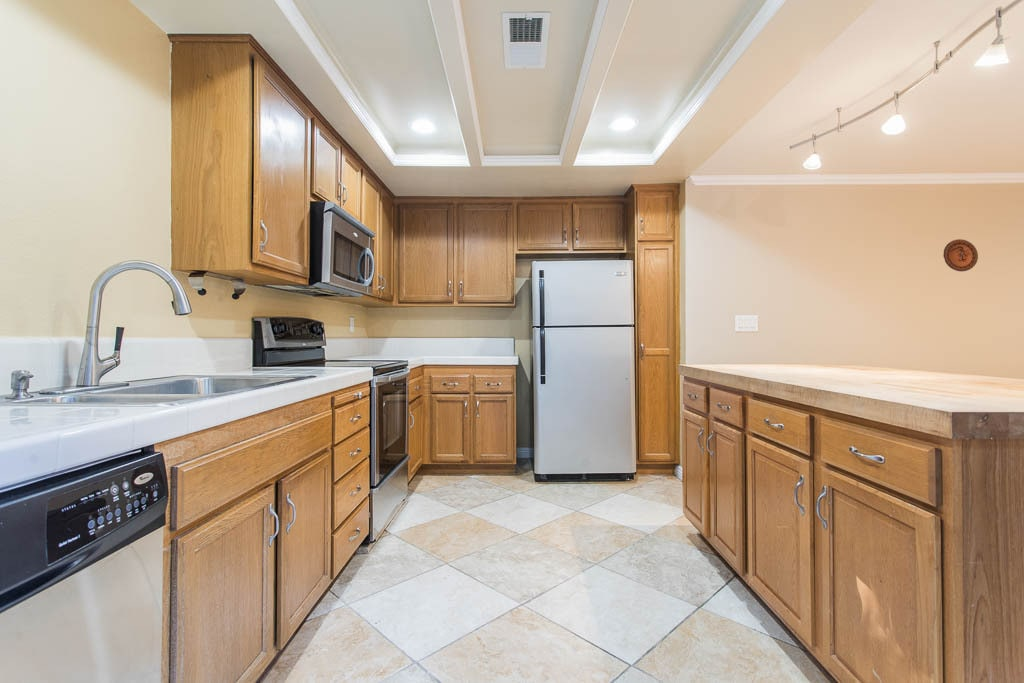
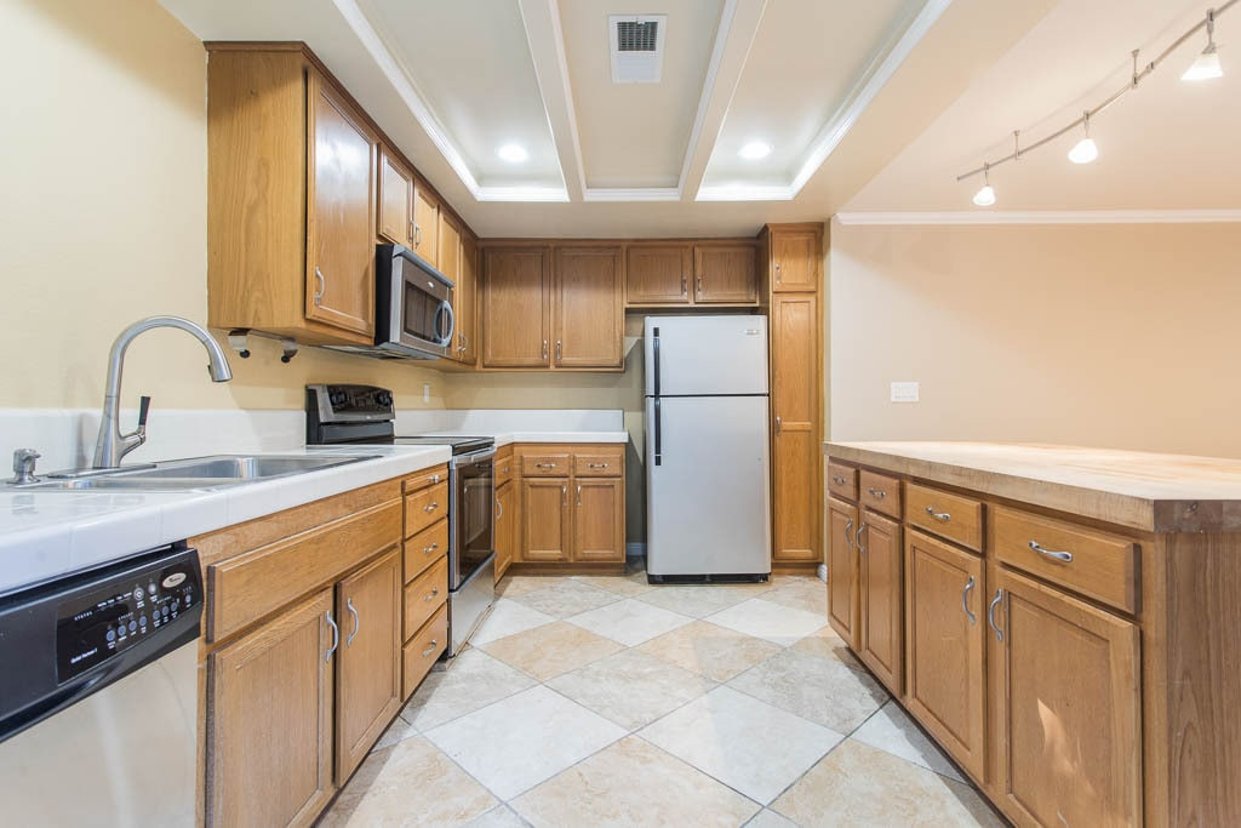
- decorative plate (959, 255)
